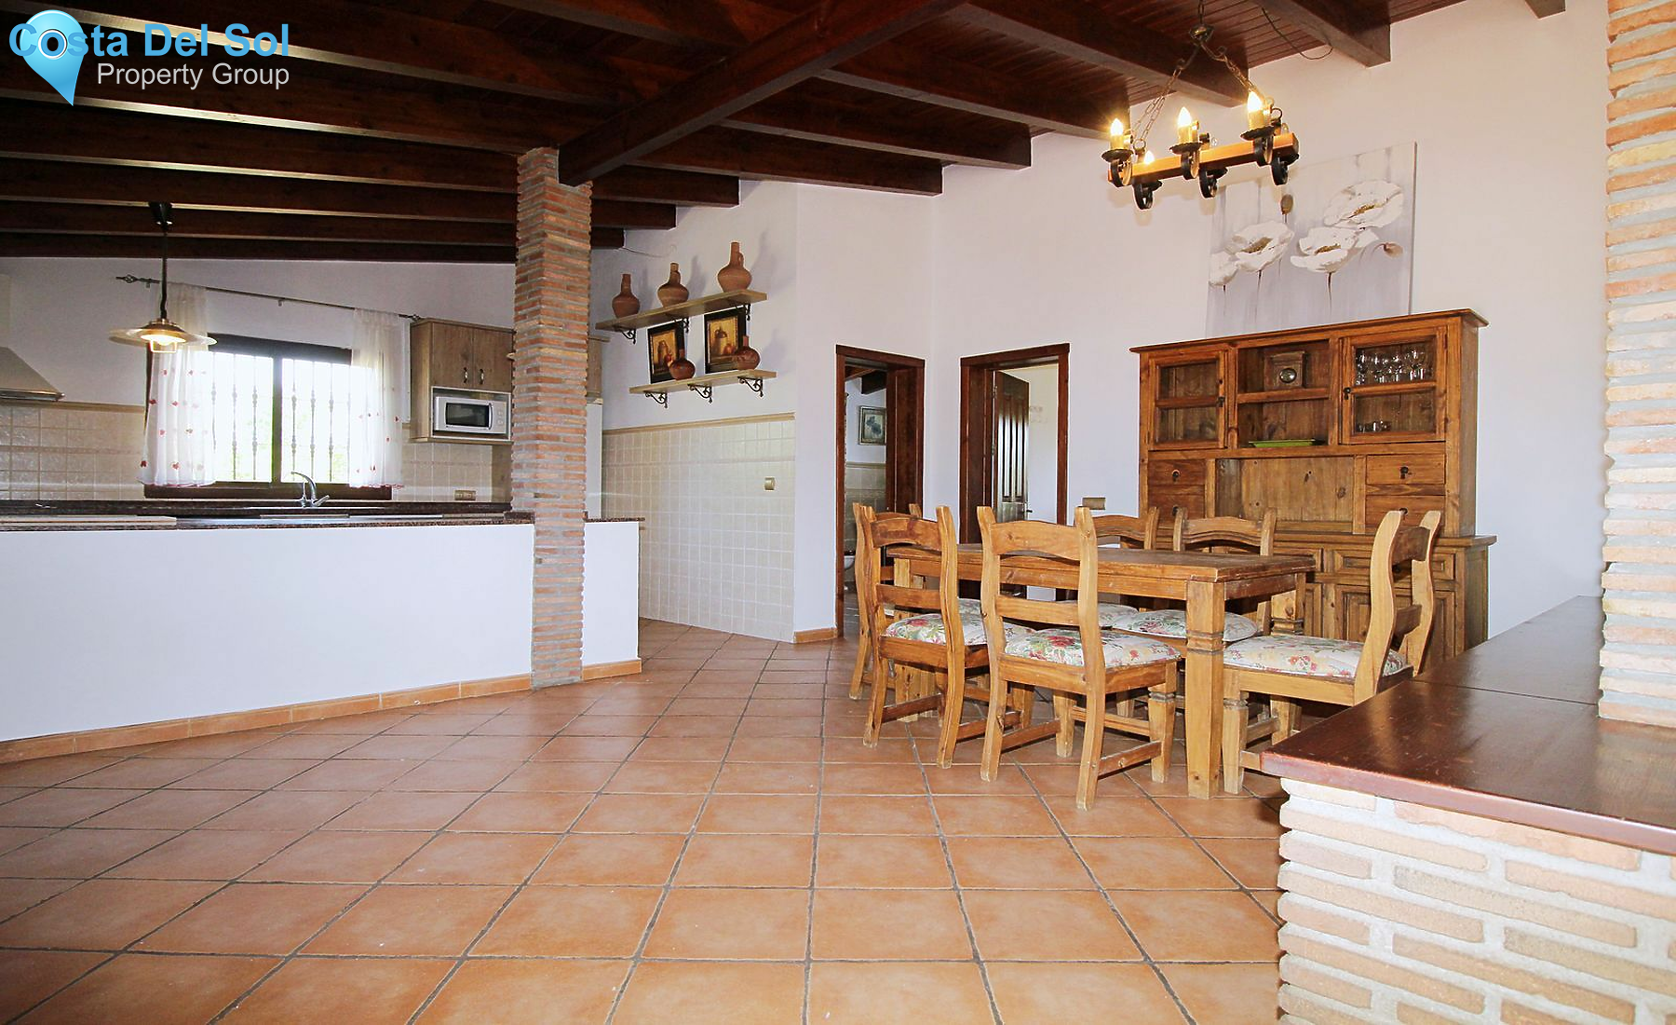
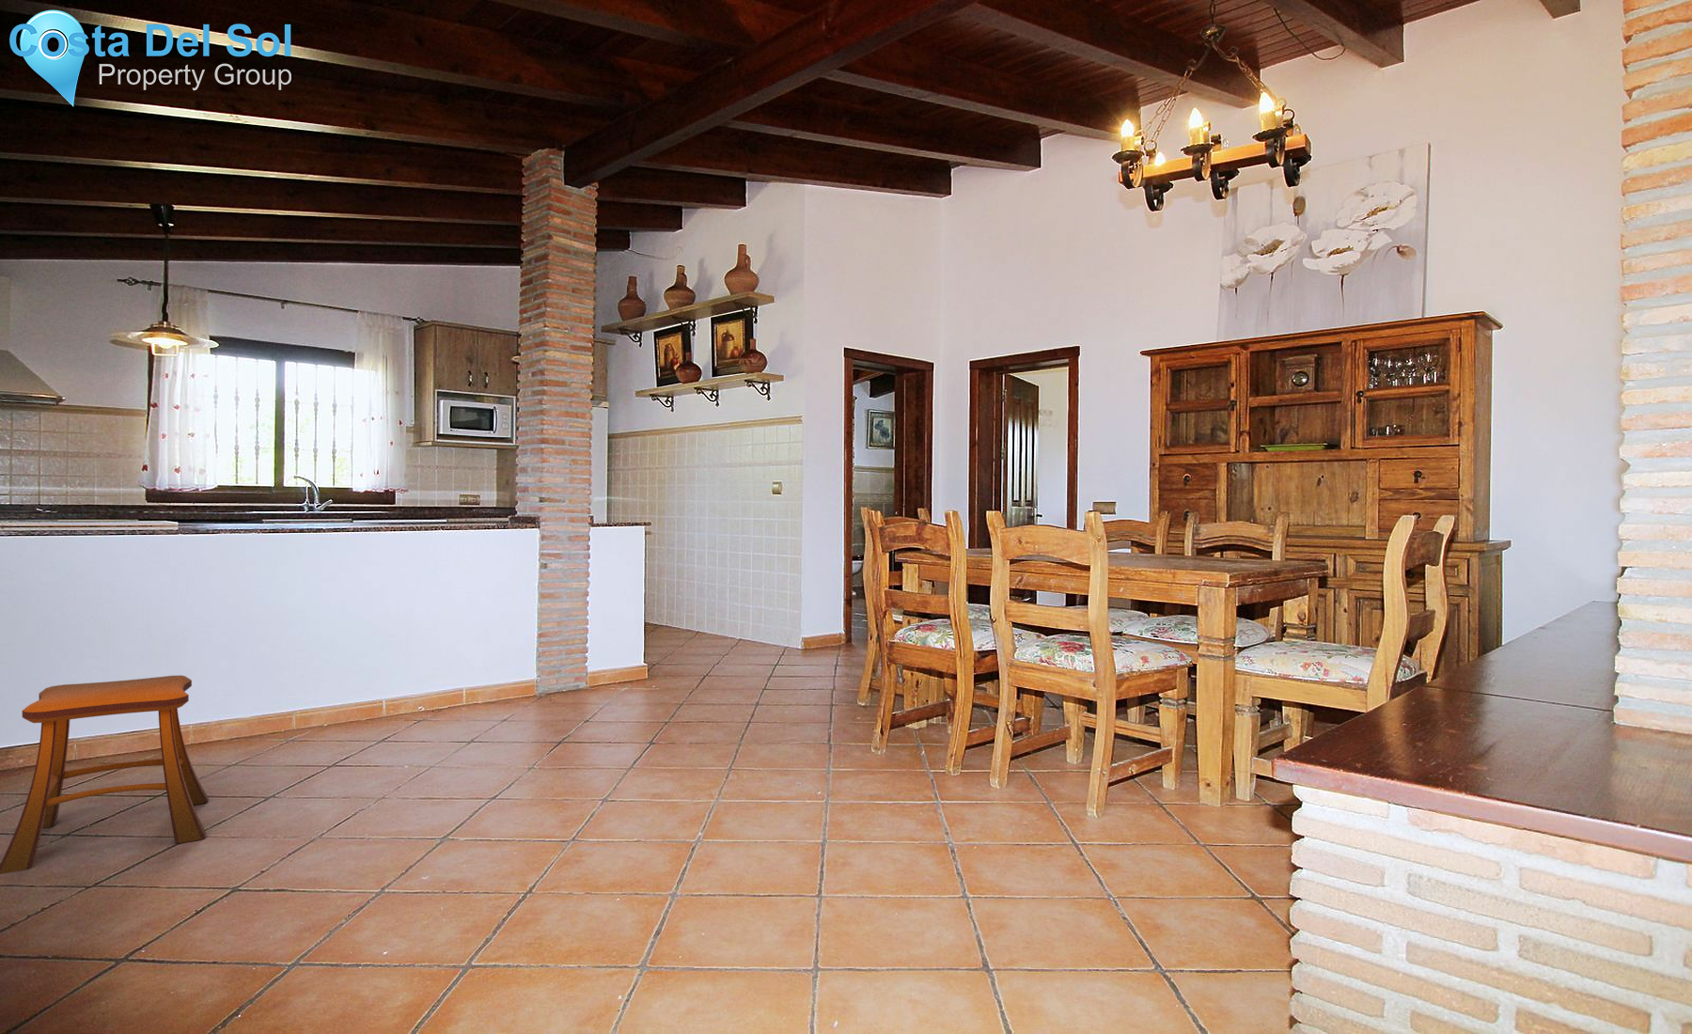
+ stool (114, 763)
